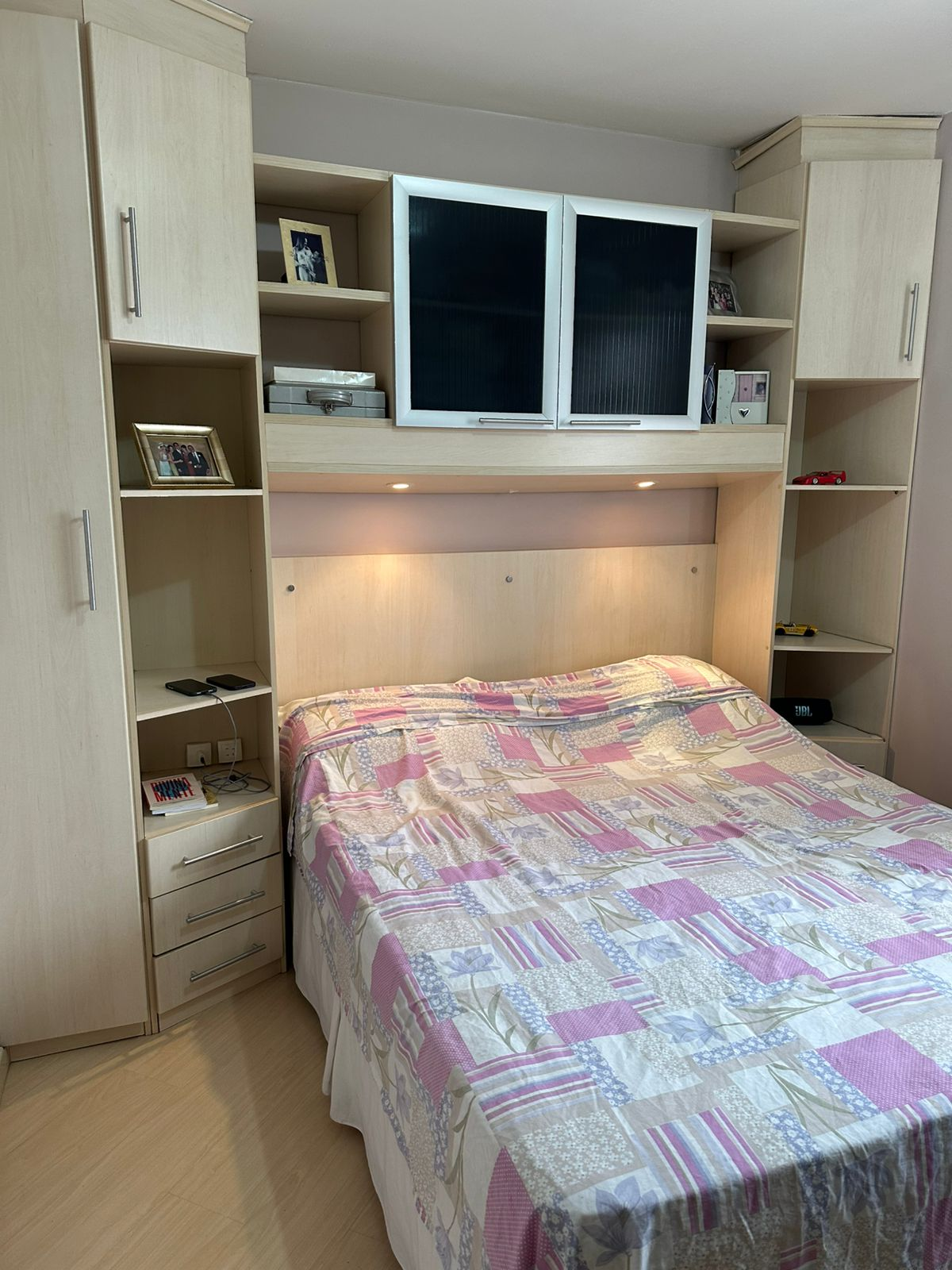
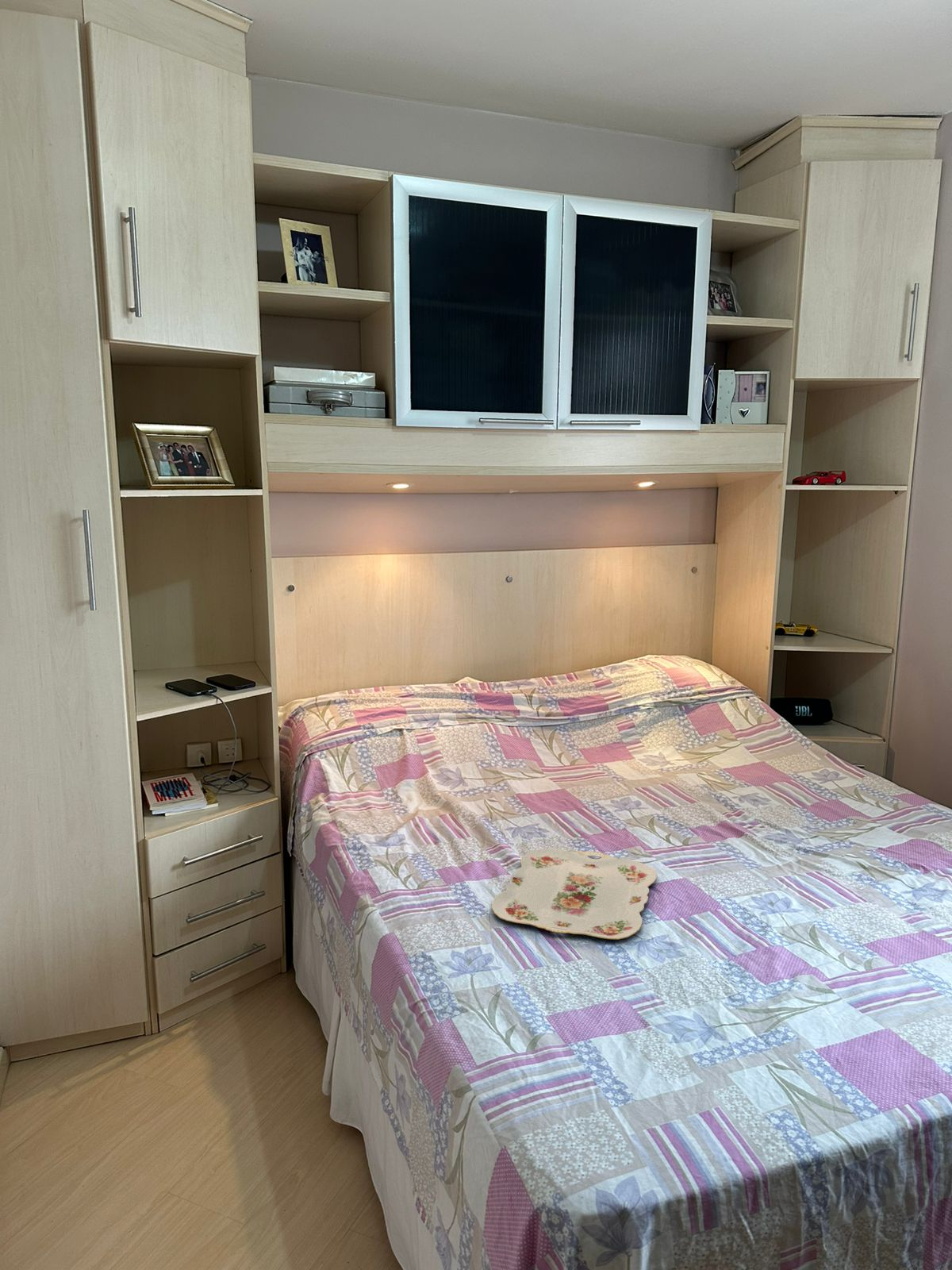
+ serving tray (577, 891)
